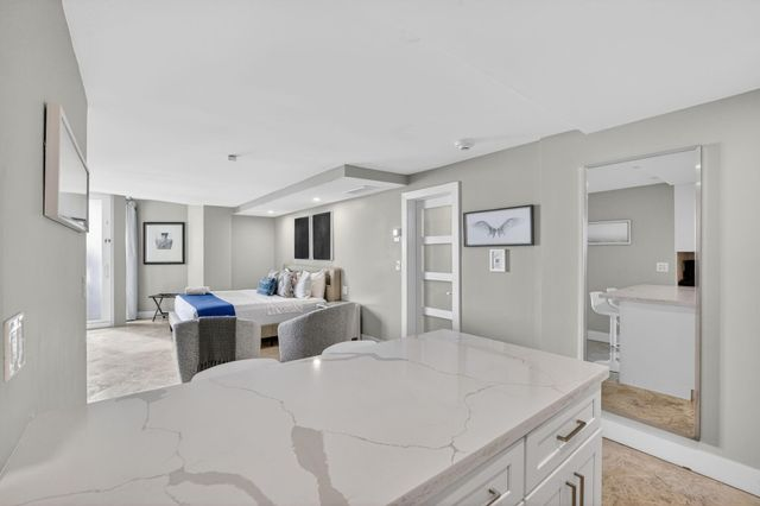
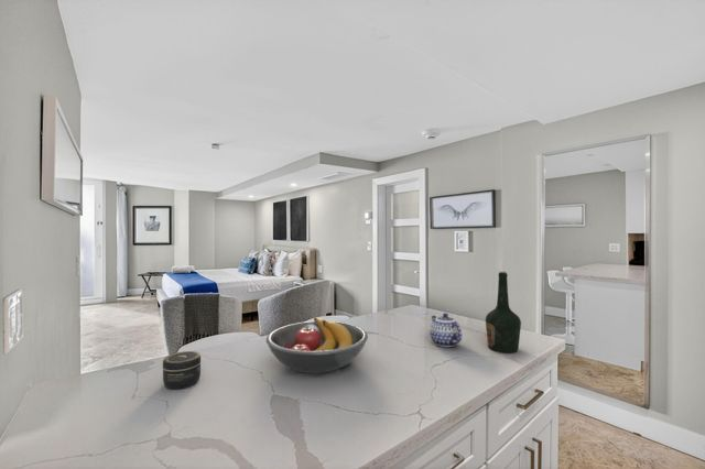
+ fruit bowl (317, 345)
+ jar (182, 369)
+ teapot (445, 328)
+ bottle (502, 310)
